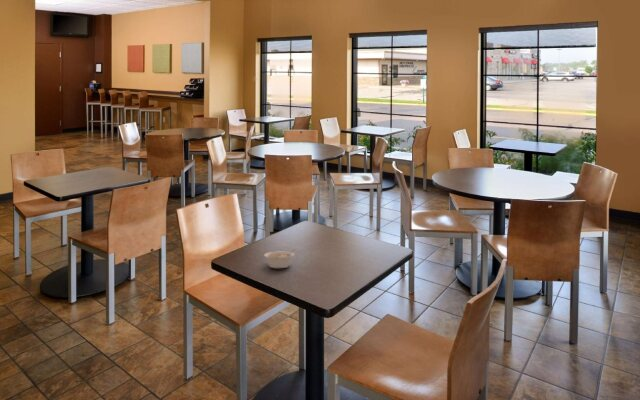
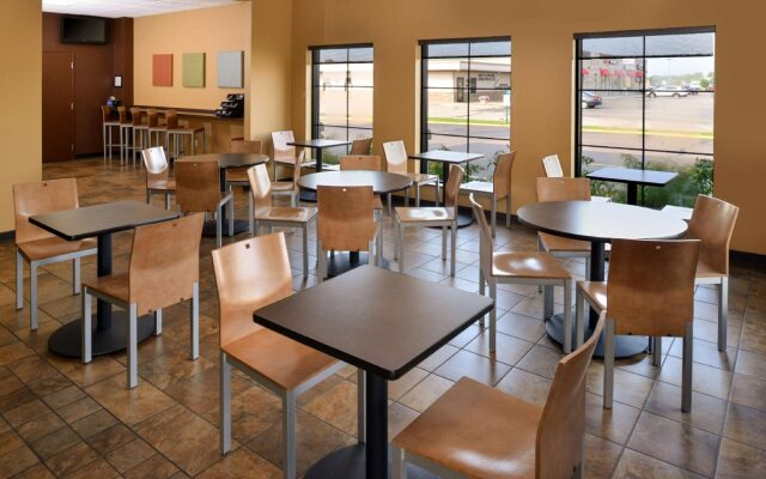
- legume (279, 258)
